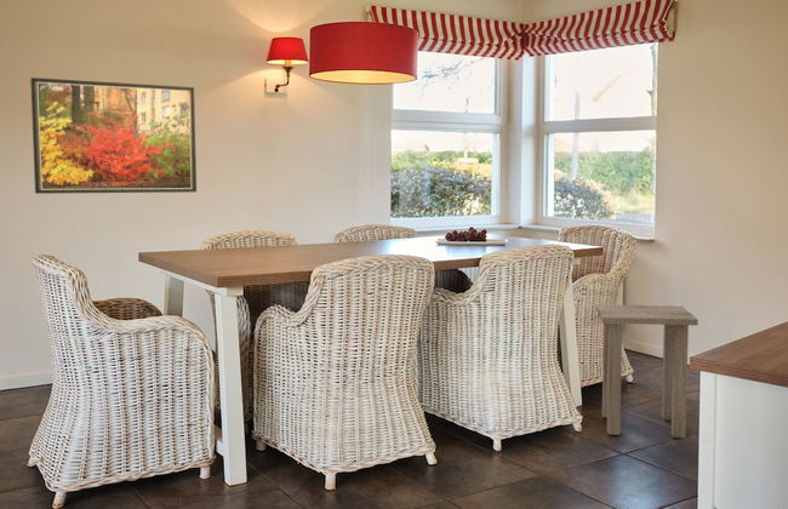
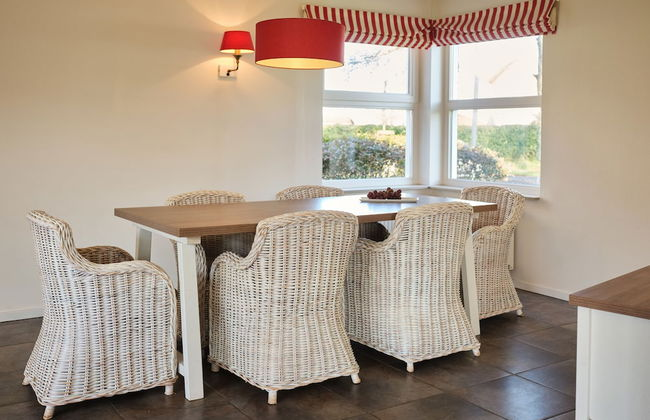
- side table (663, 368)
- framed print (118, 138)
